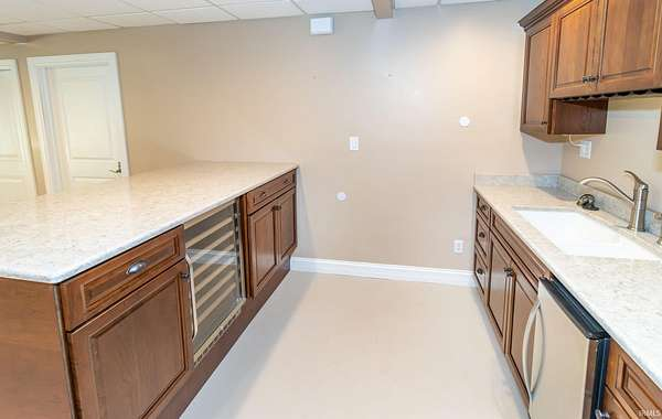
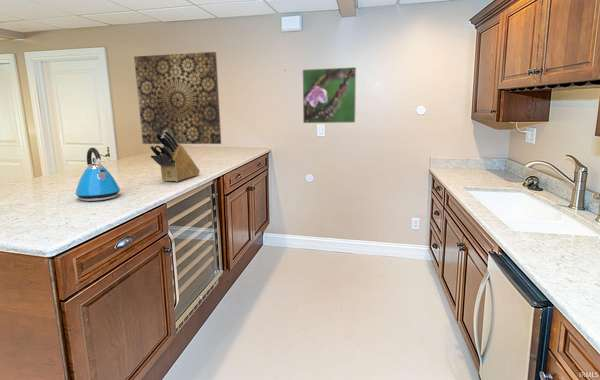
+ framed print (328, 96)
+ knife block (175, 154)
+ wall art (177, 100)
+ kettle (95, 172)
